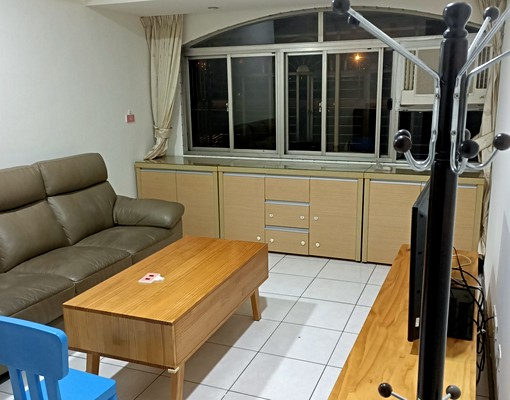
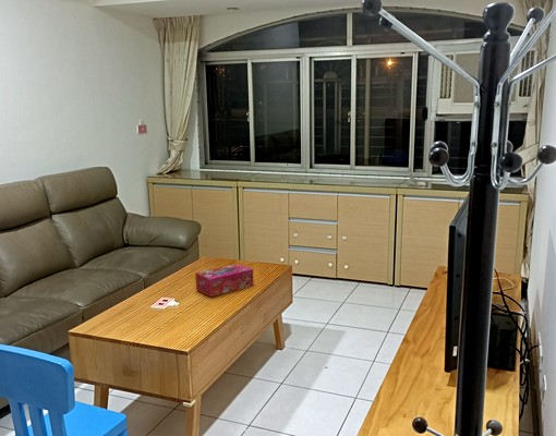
+ tissue box (225, 279)
